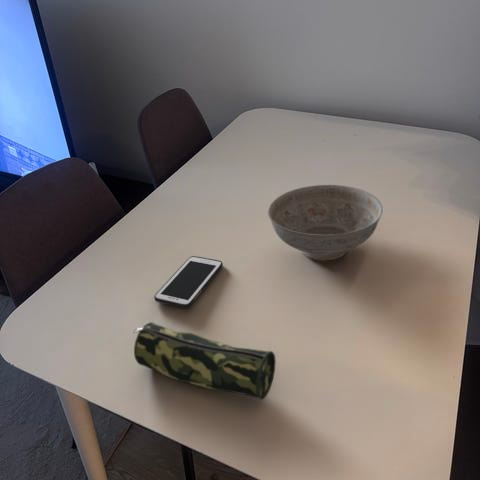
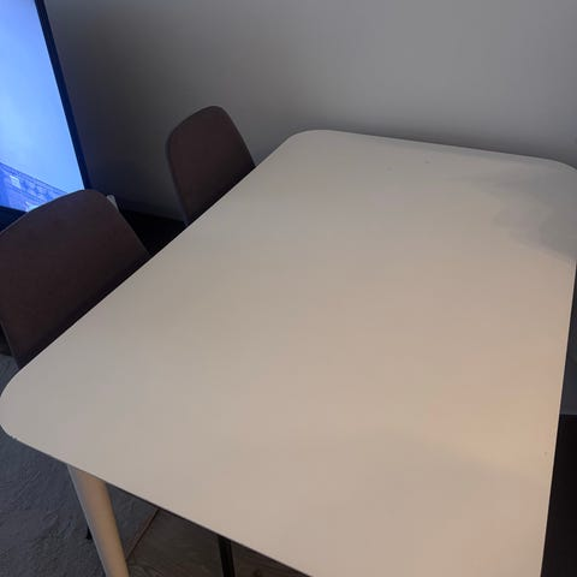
- decorative bowl (324, 227)
- cell phone (189, 280)
- pencil case (200, 359)
